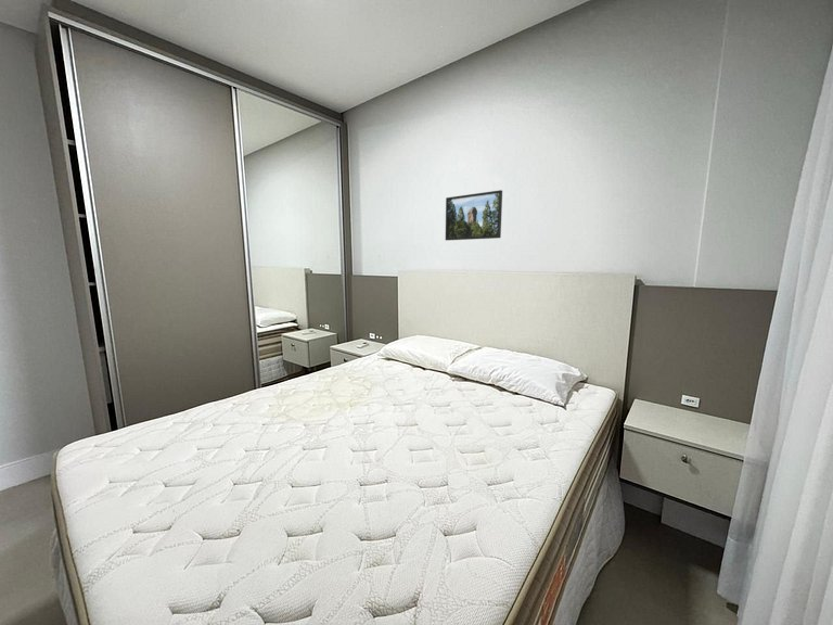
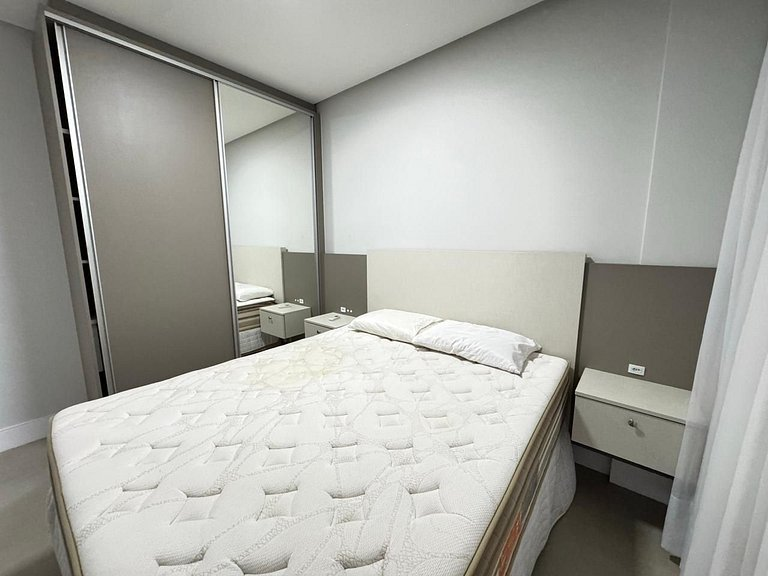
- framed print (472, 216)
